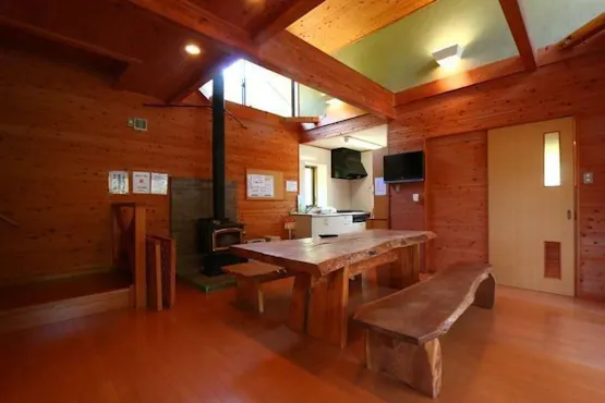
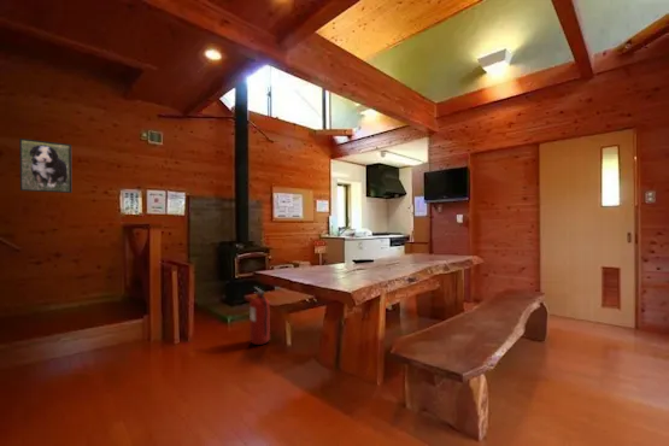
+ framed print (46, 166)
+ fire extinguisher (260, 315)
